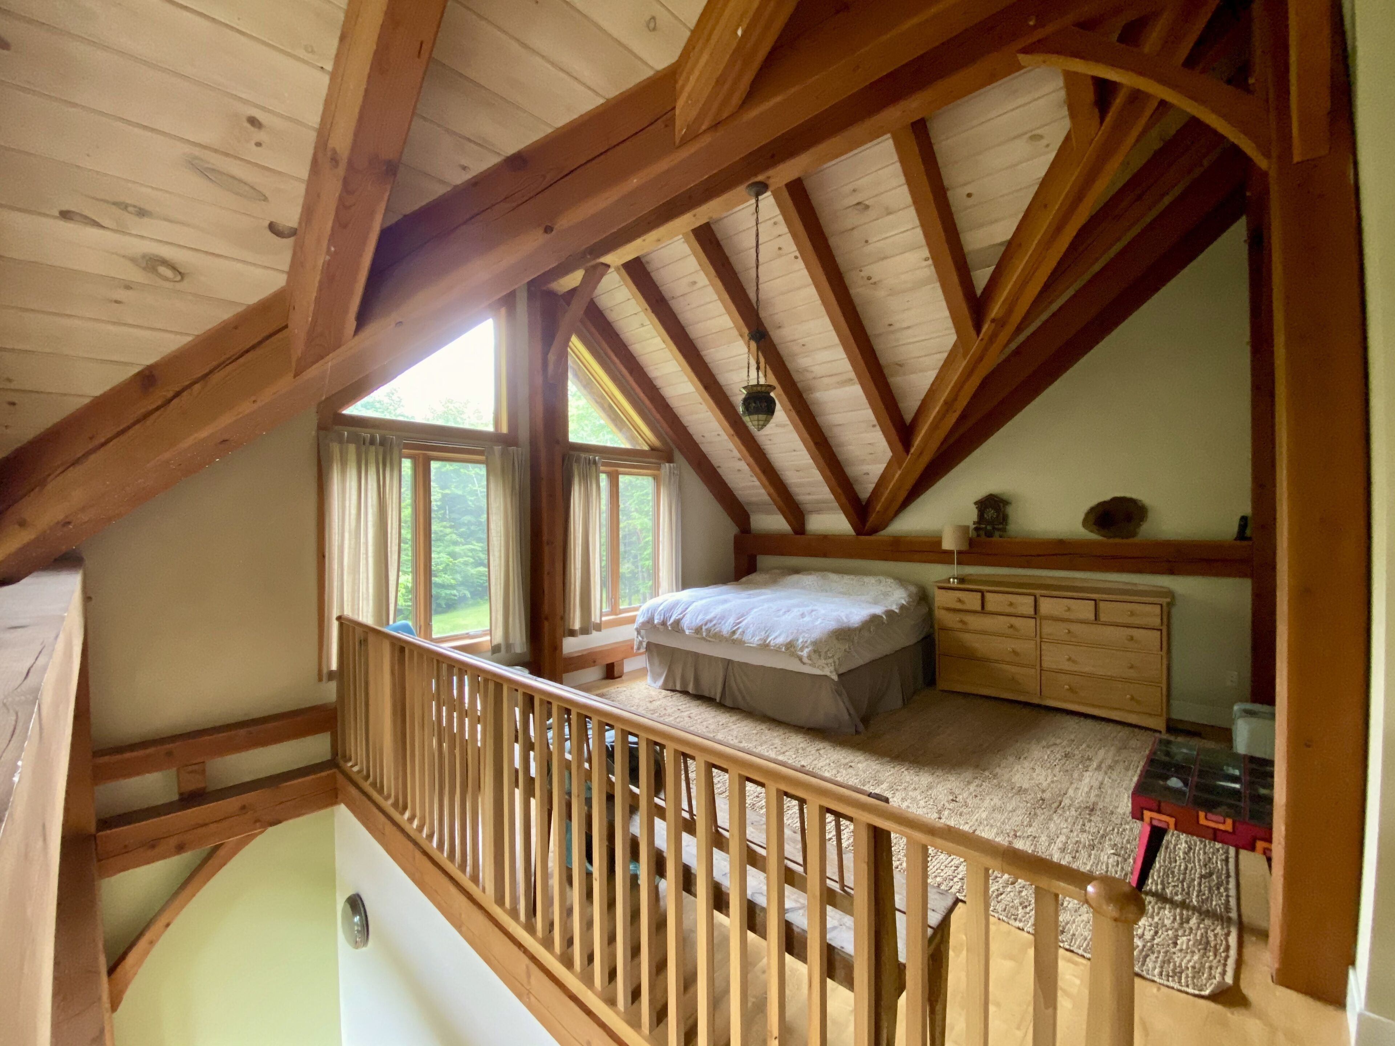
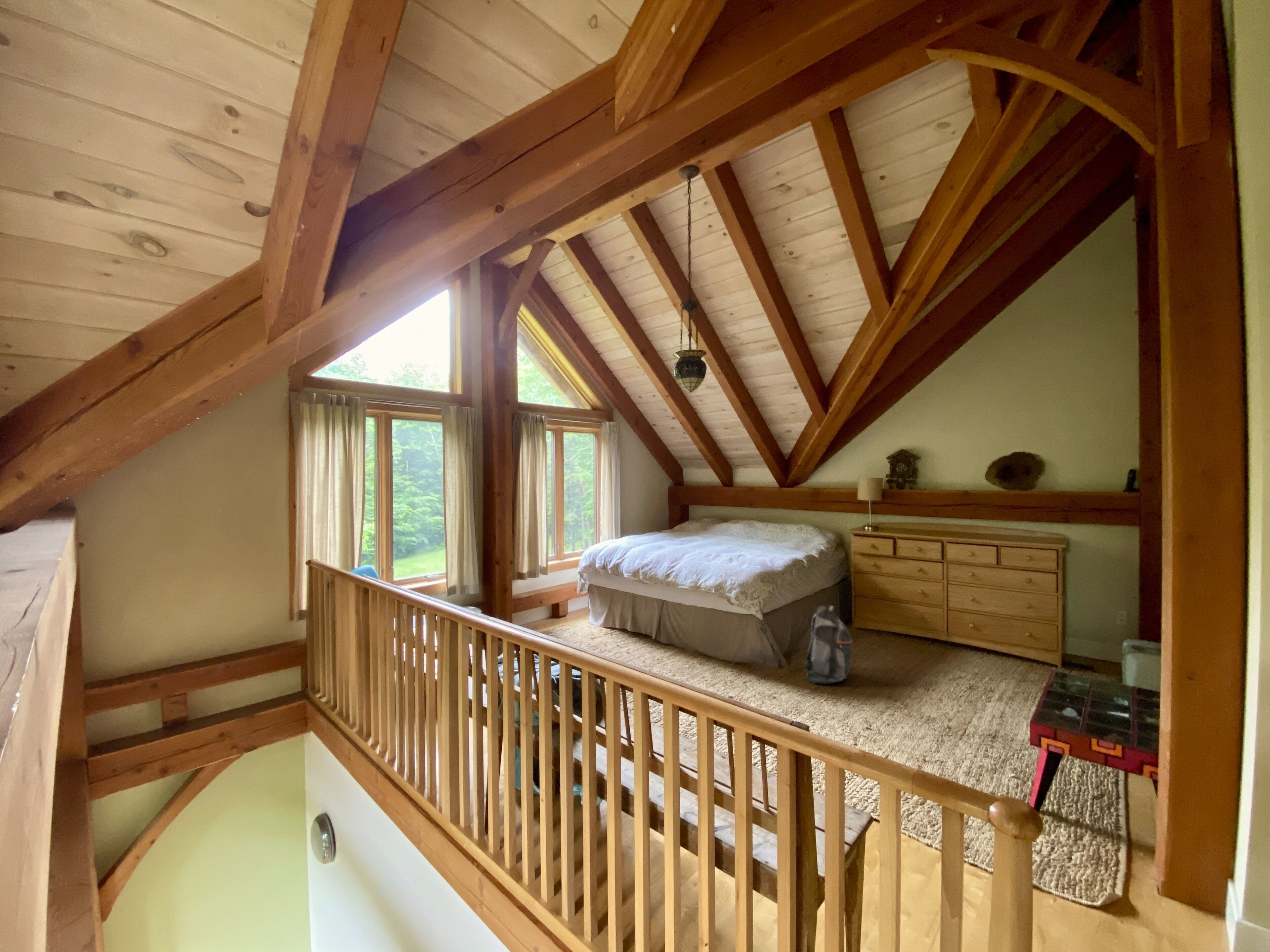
+ backpack (825, 640)
